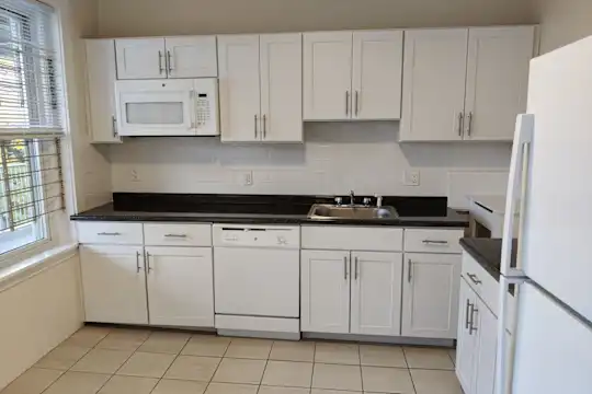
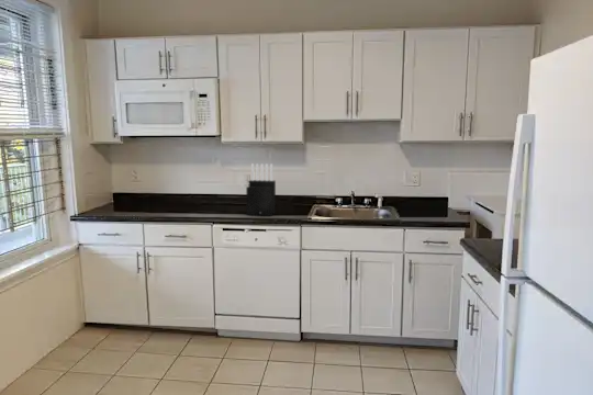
+ knife block (260, 189)
